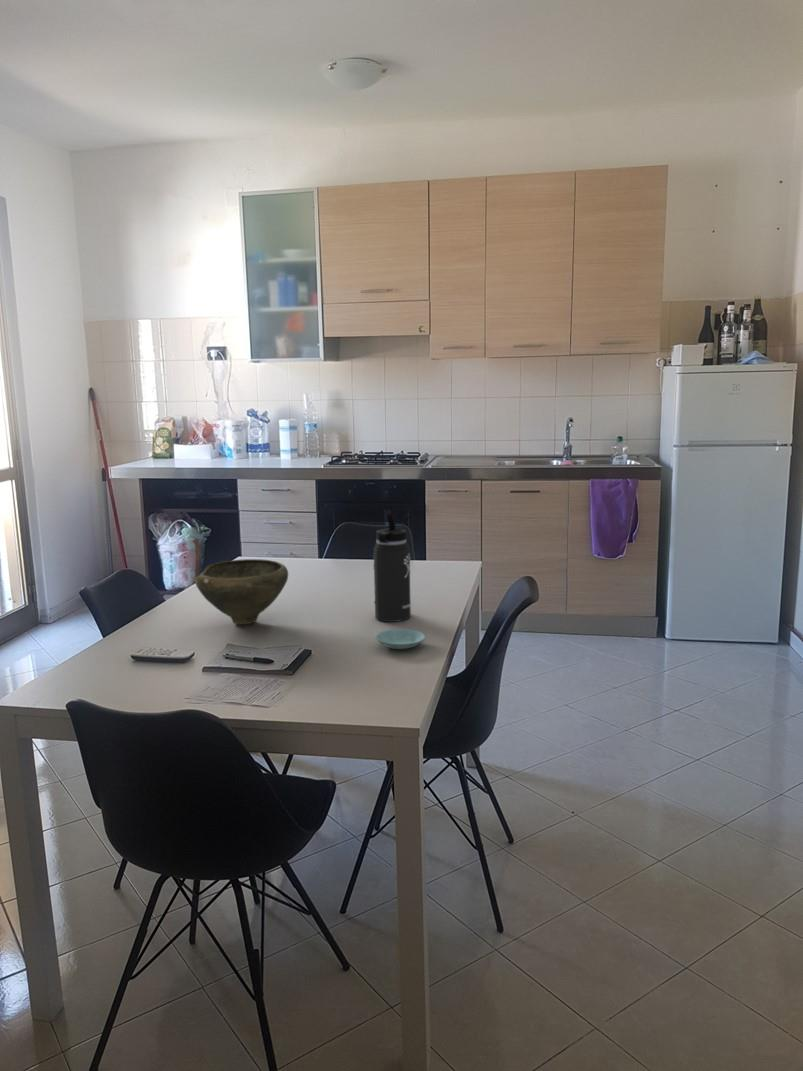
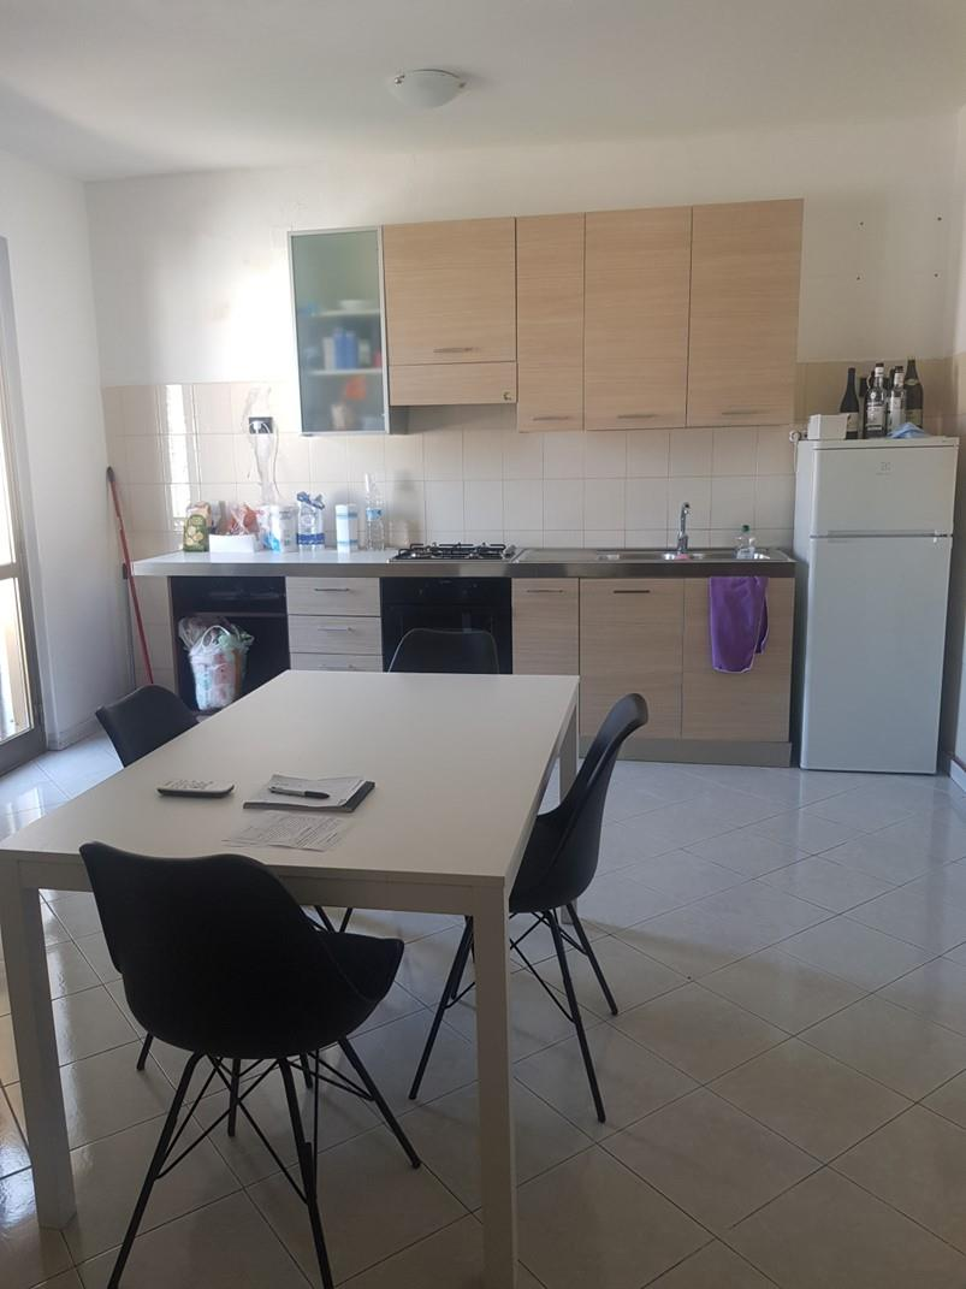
- thermos bottle (390, 566)
- saucer (400, 640)
- bowl (242, 594)
